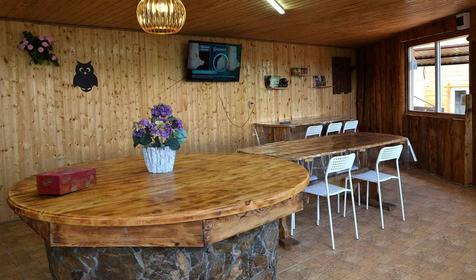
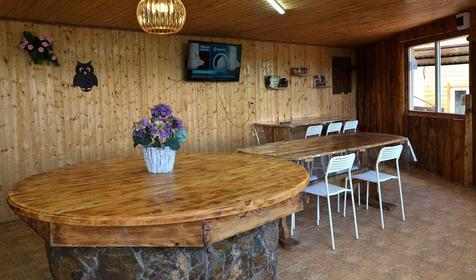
- tissue box (67, 180)
